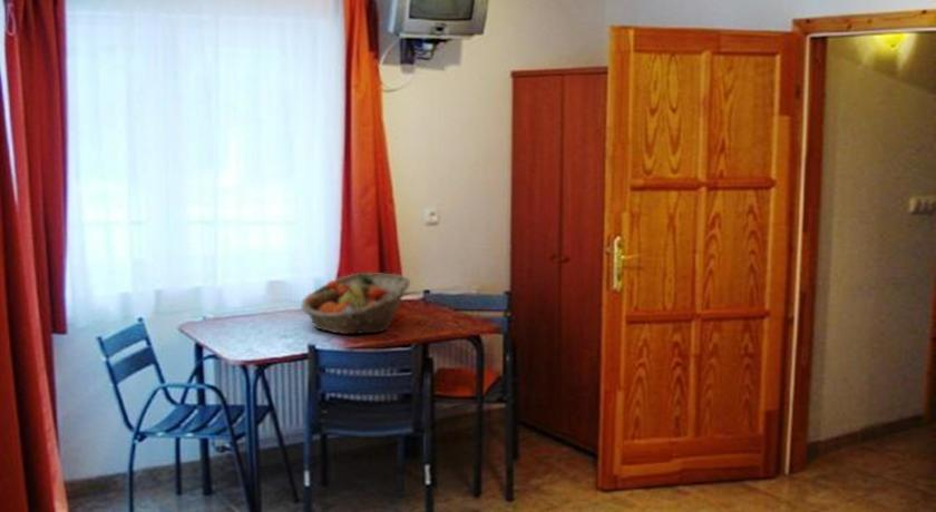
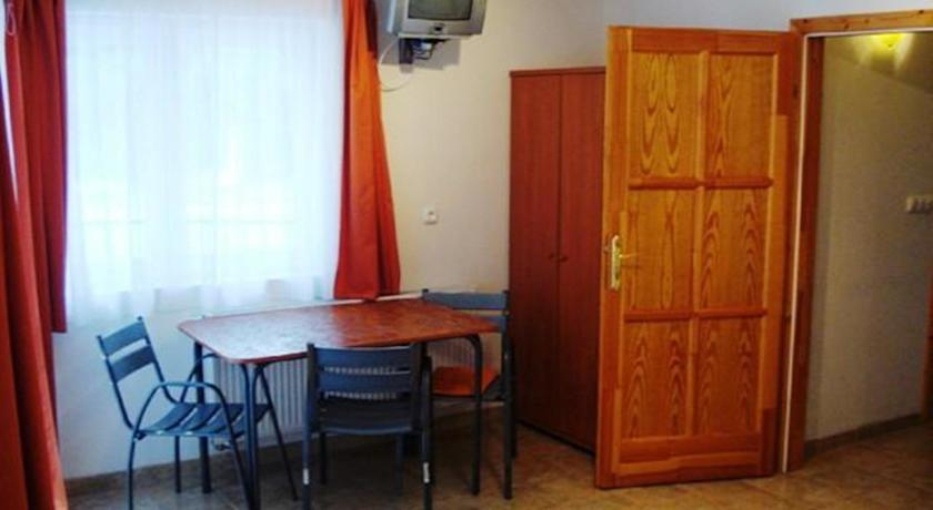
- fruit basket (355, 302)
